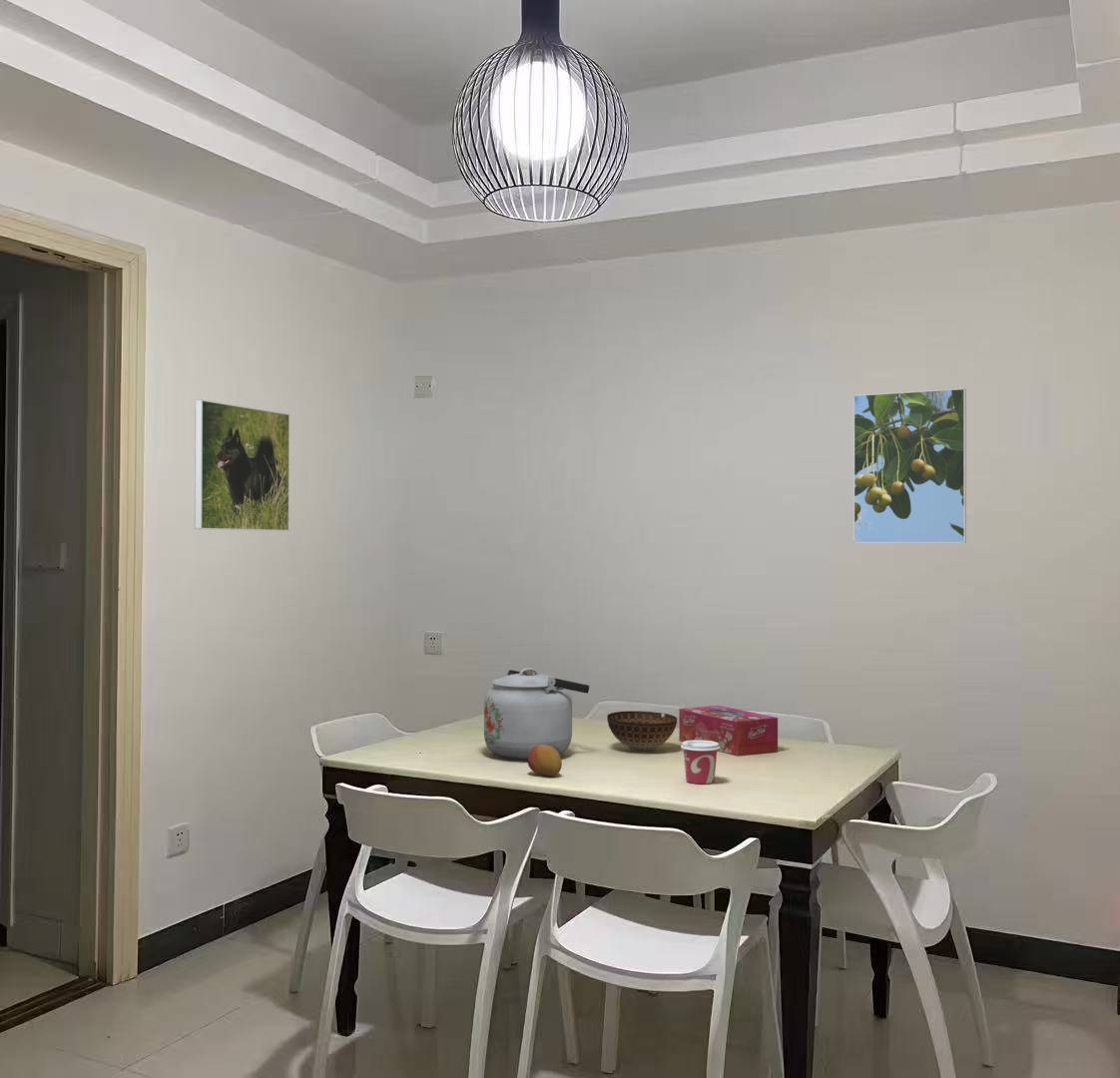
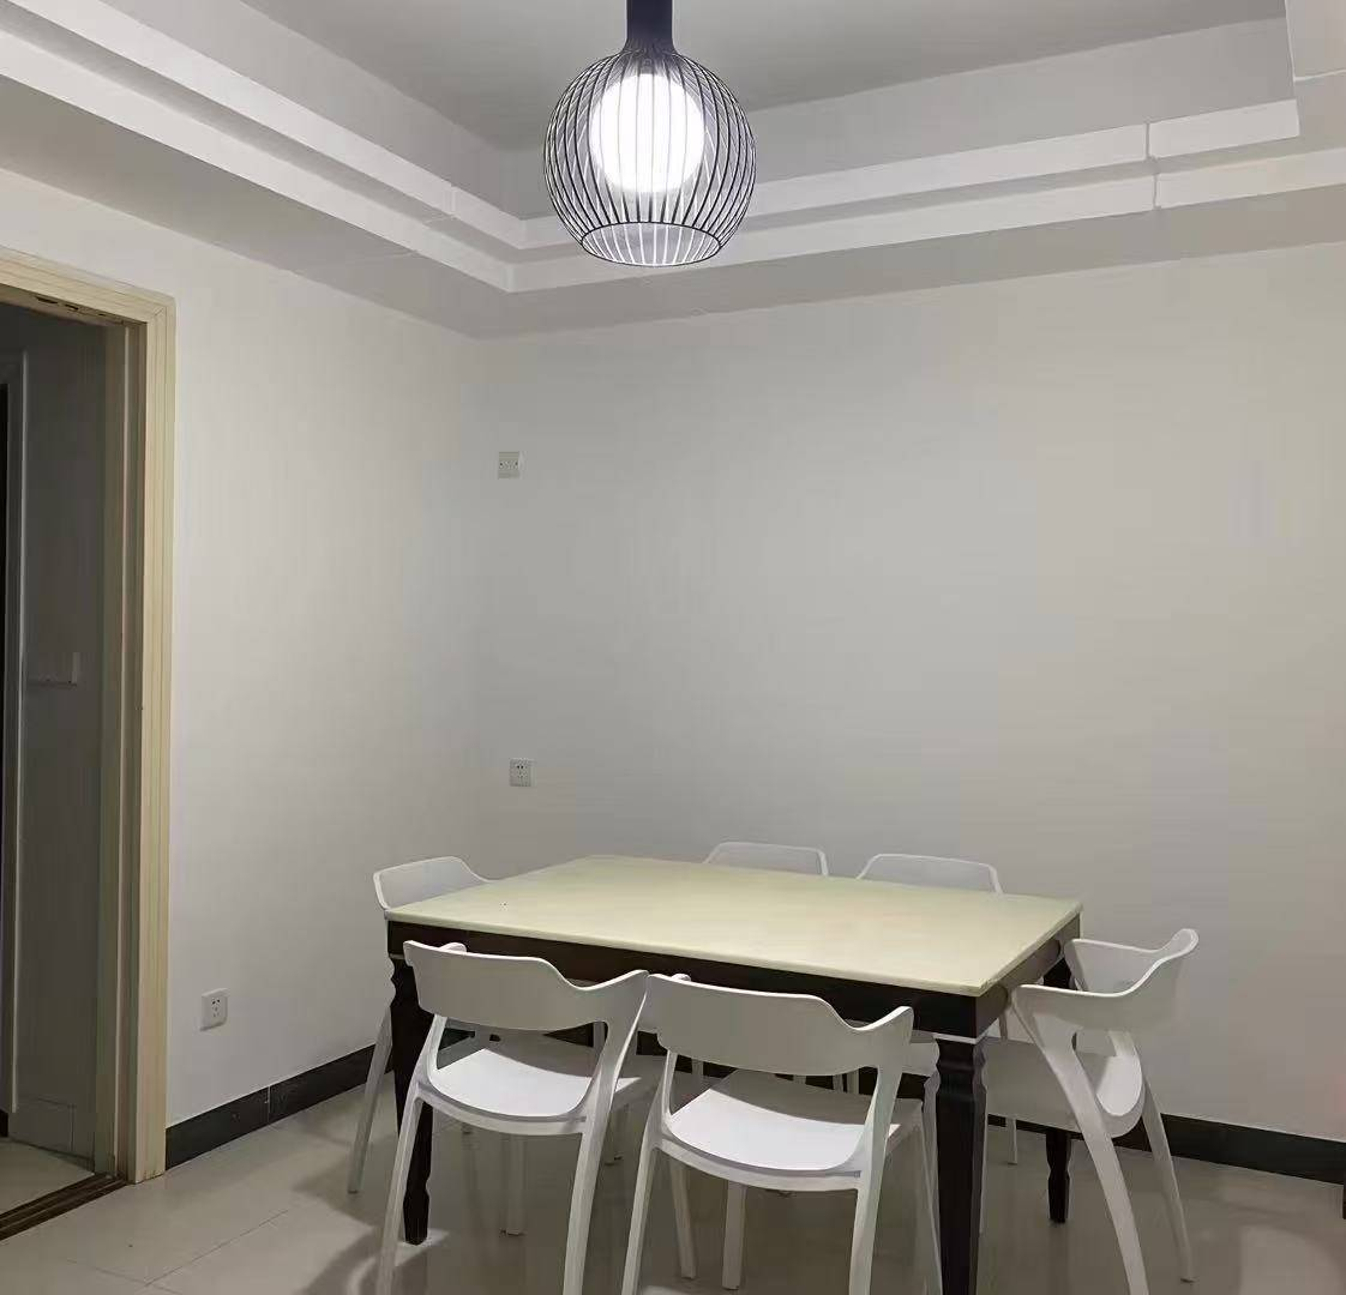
- bowl (642, 732)
- fruit (545, 760)
- cup (700, 762)
- tissue box (727, 729)
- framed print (908, 467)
- kettle (525, 710)
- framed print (244, 468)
